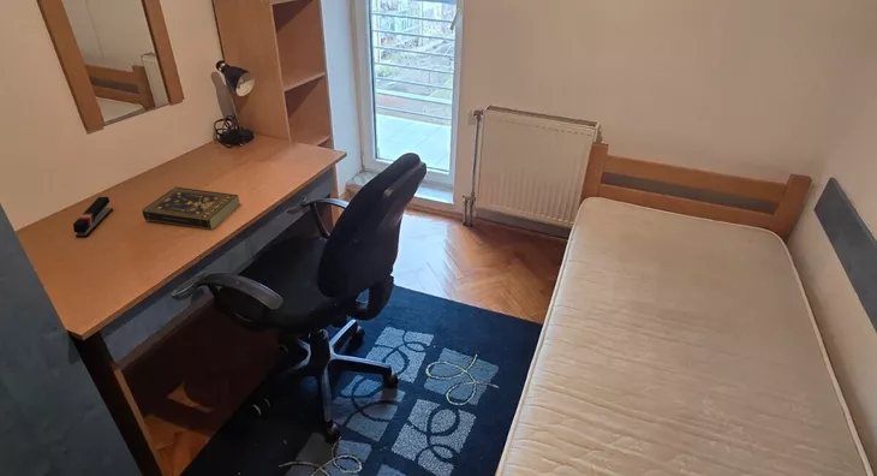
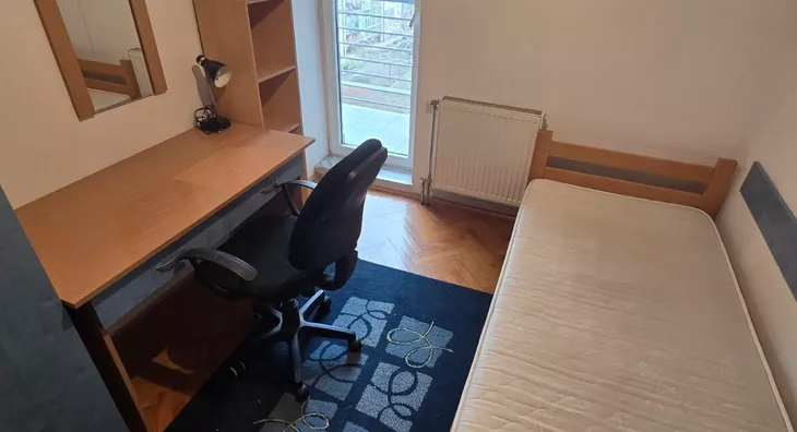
- book (192, 207)
- stapler (93, 215)
